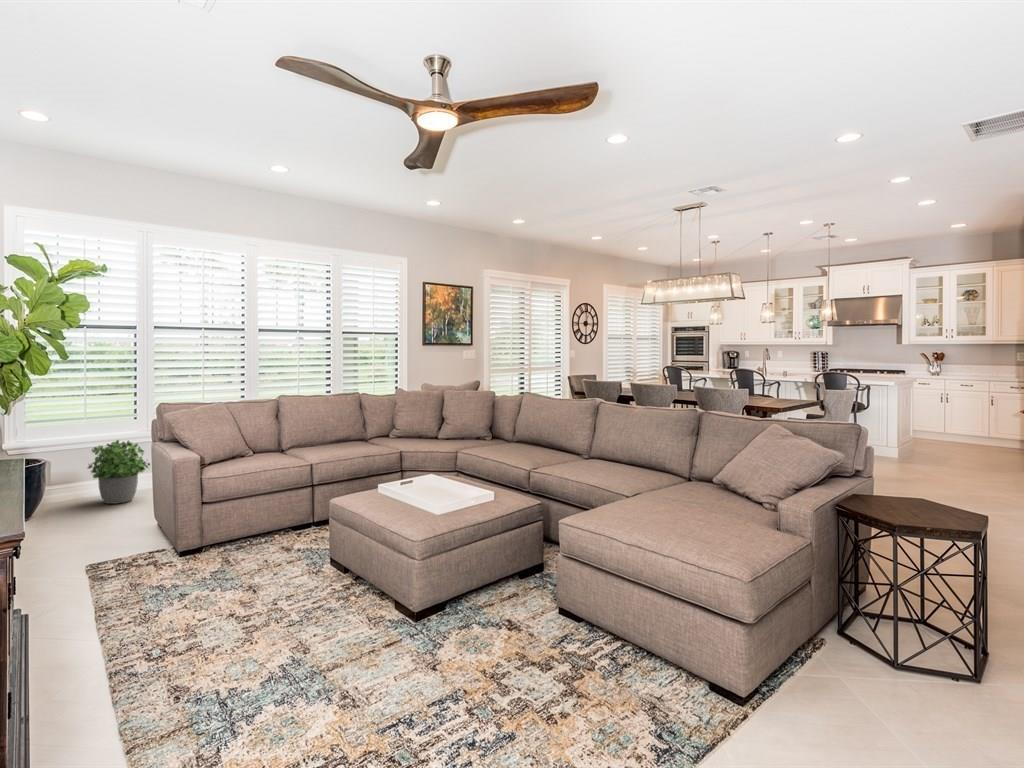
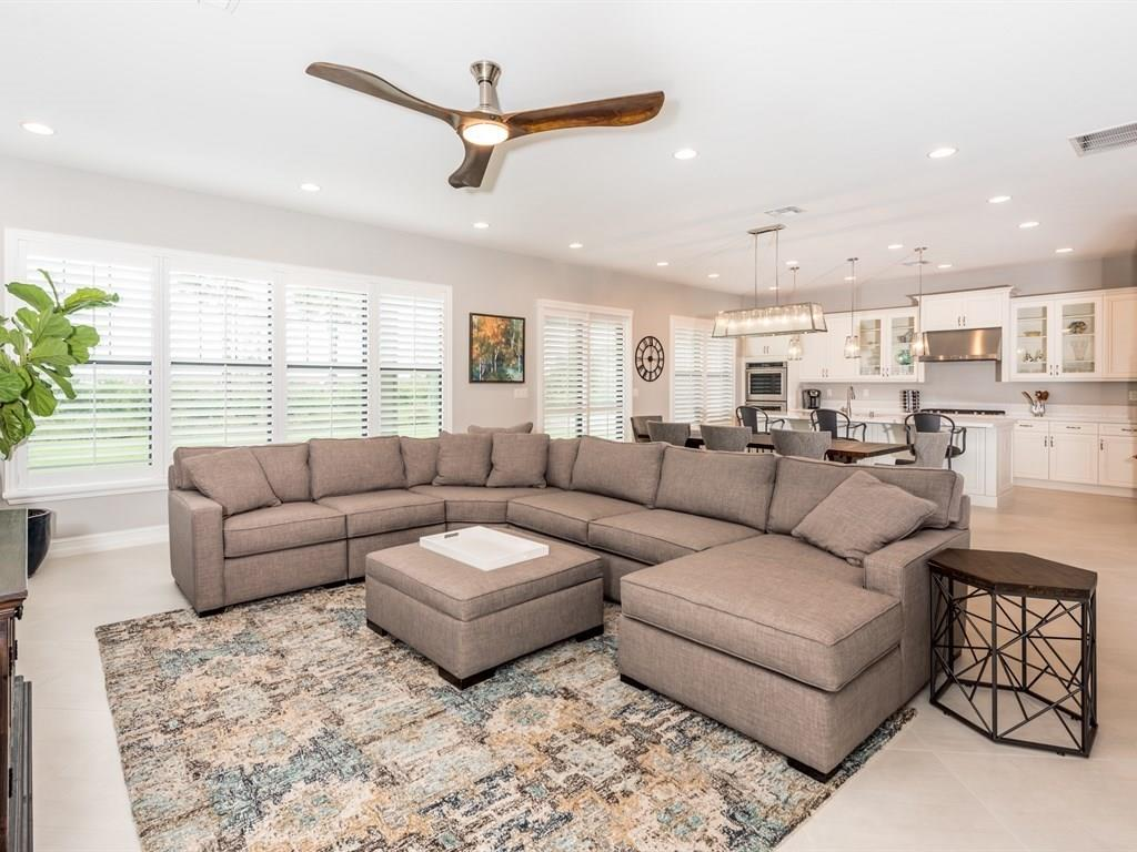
- potted plant (119, 470)
